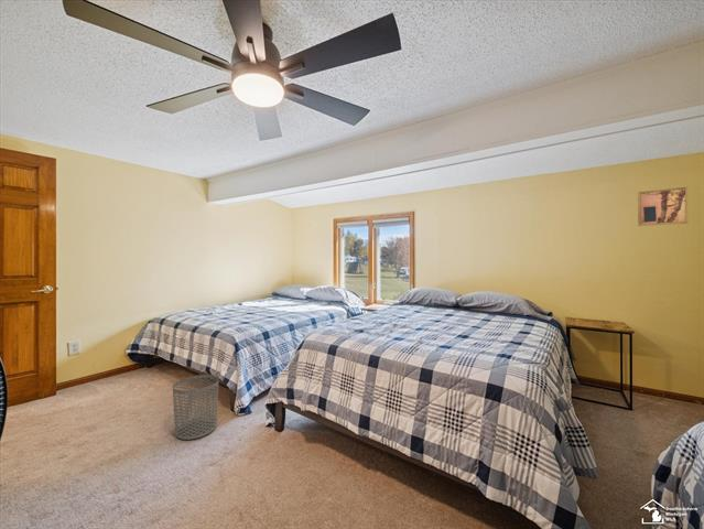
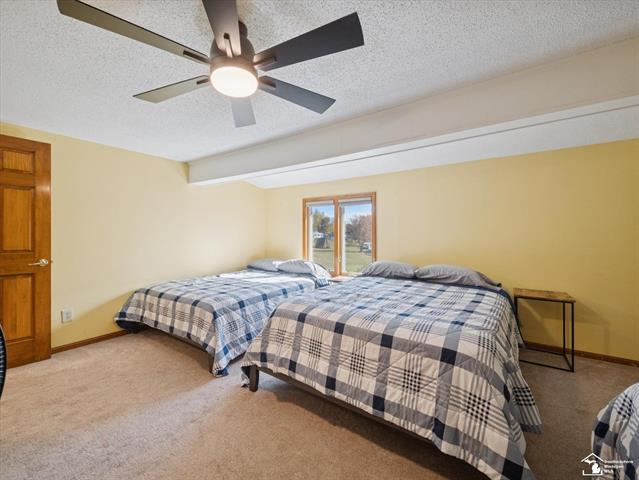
- waste bin (196, 406)
- wall art (661, 207)
